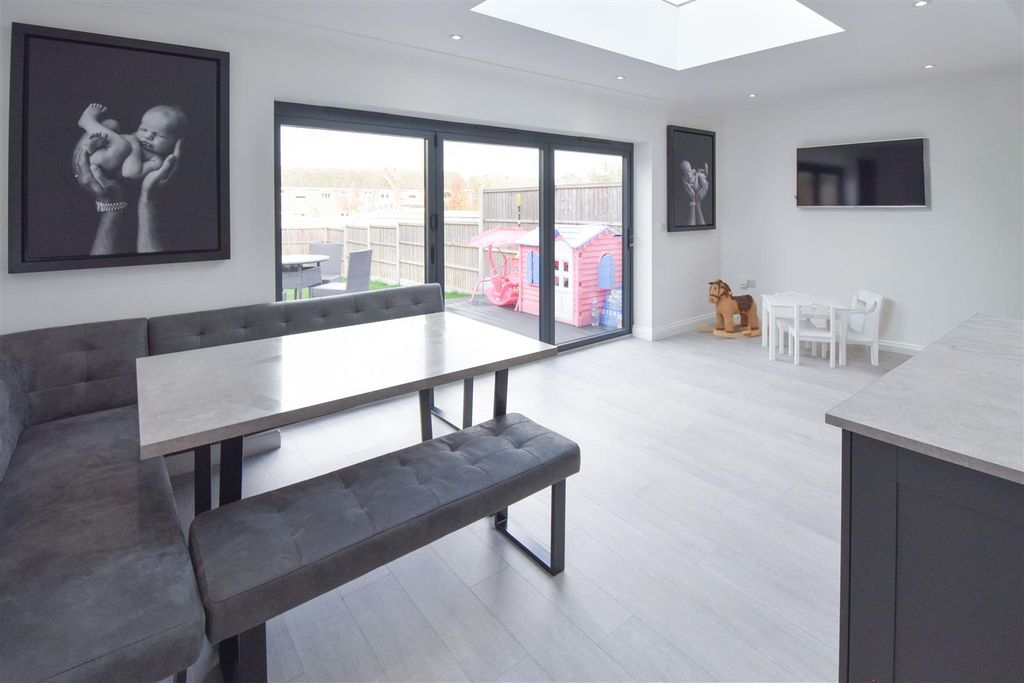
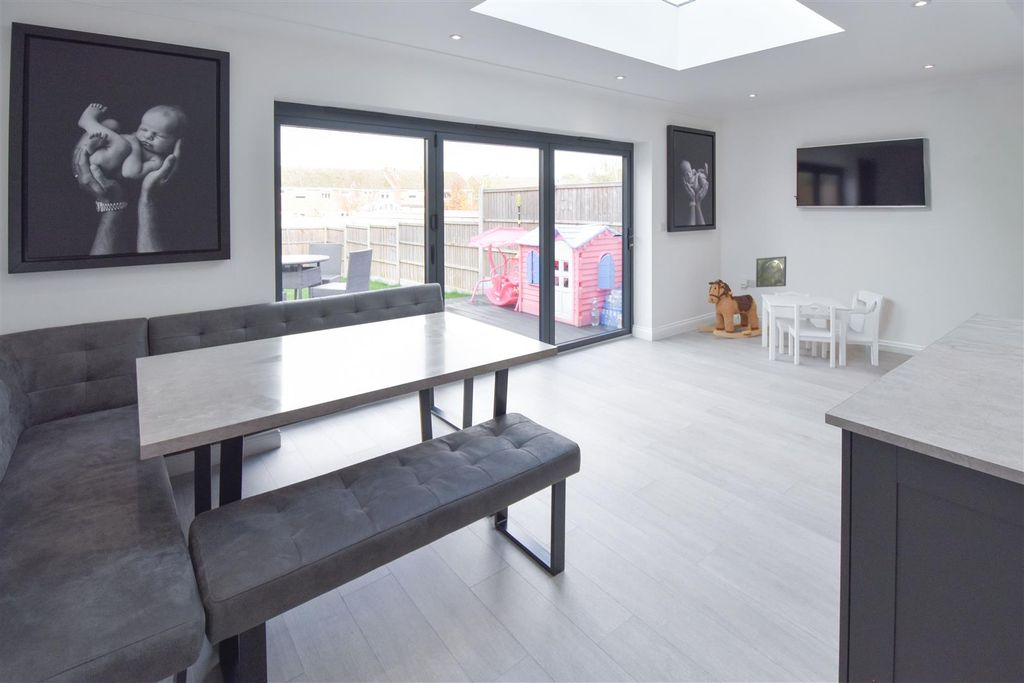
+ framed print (770, 272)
